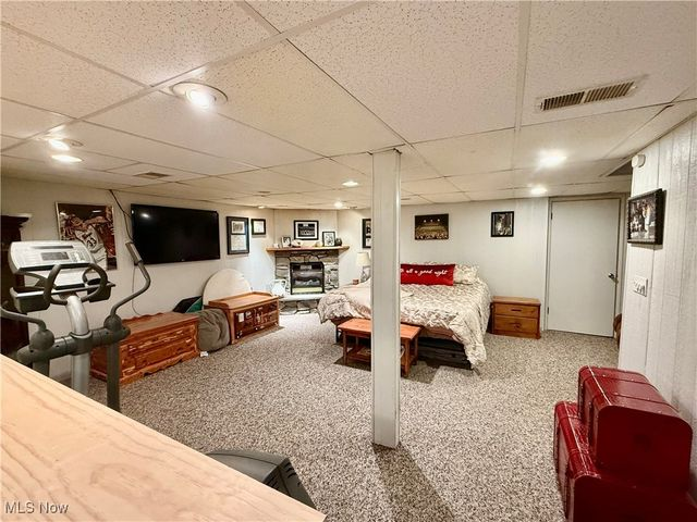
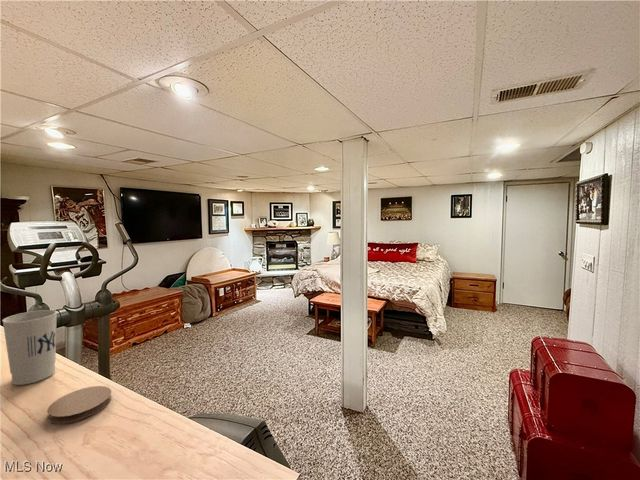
+ coaster (81, 403)
+ cup (32, 346)
